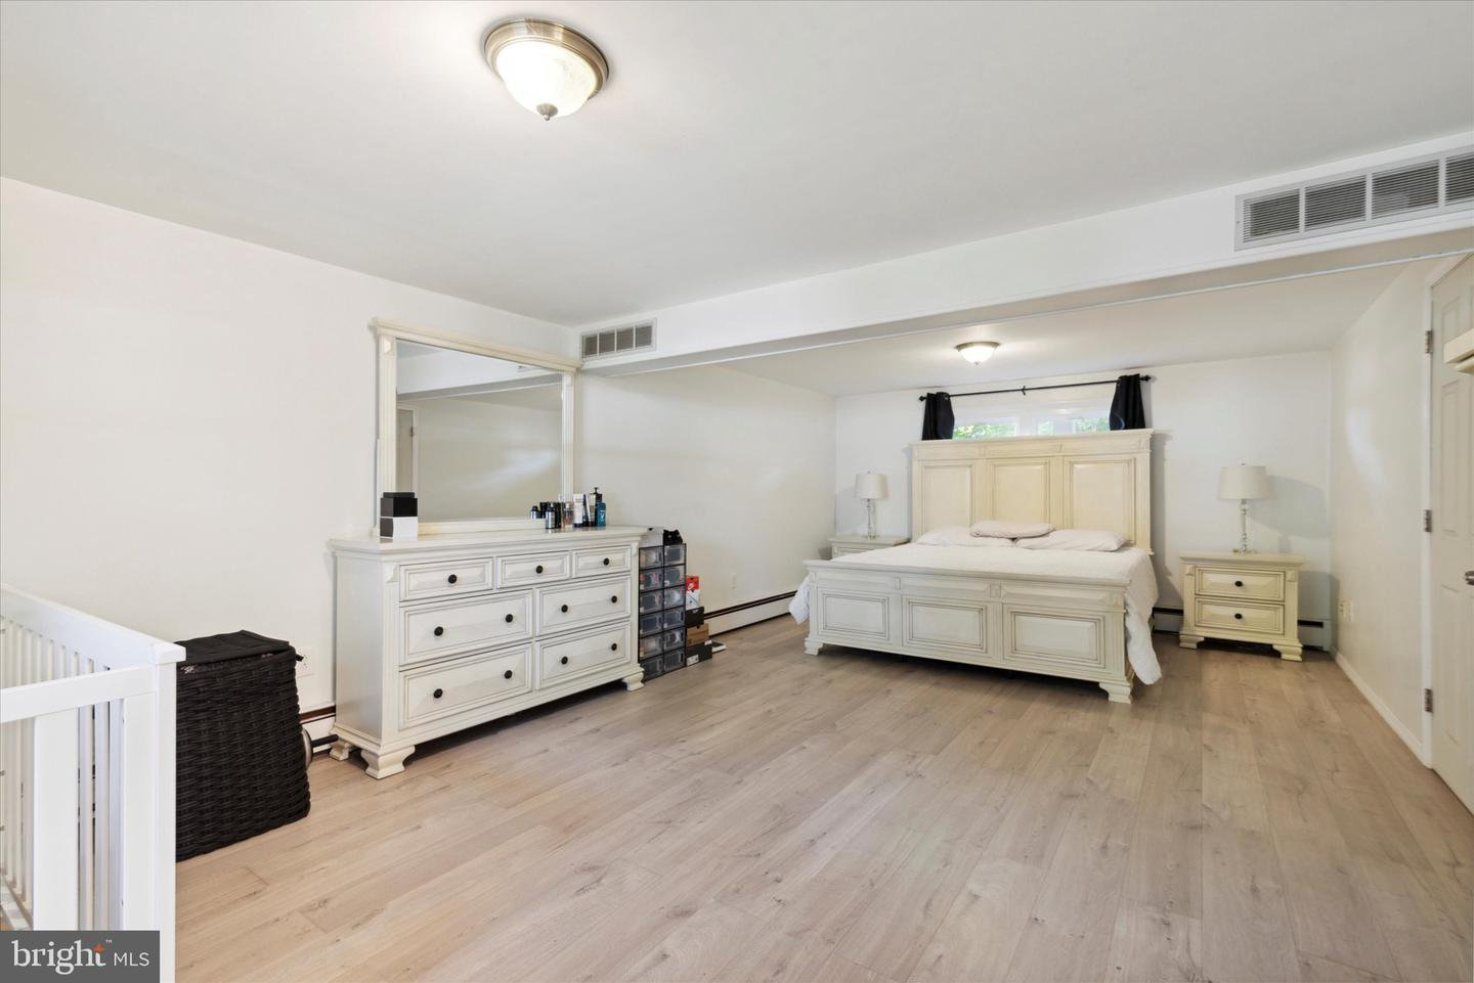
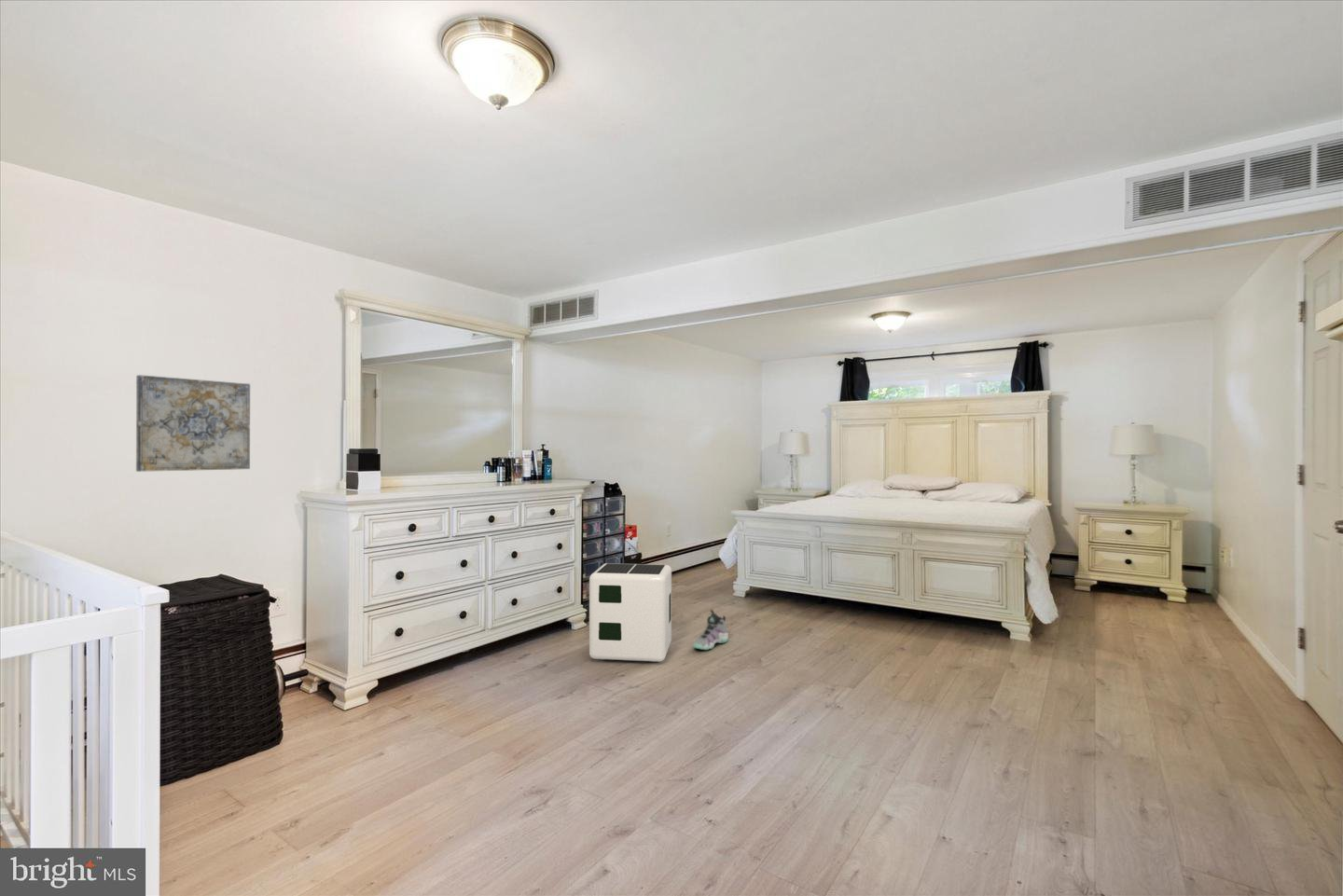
+ air purifier (631, 611)
+ wall art (196, 424)
+ sneaker (710, 627)
